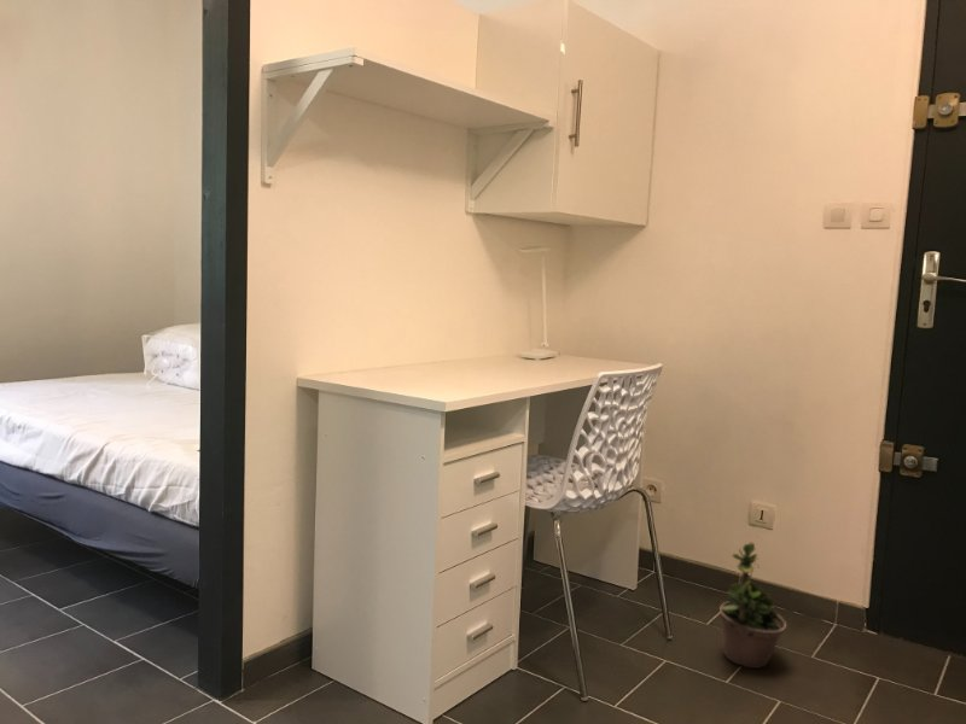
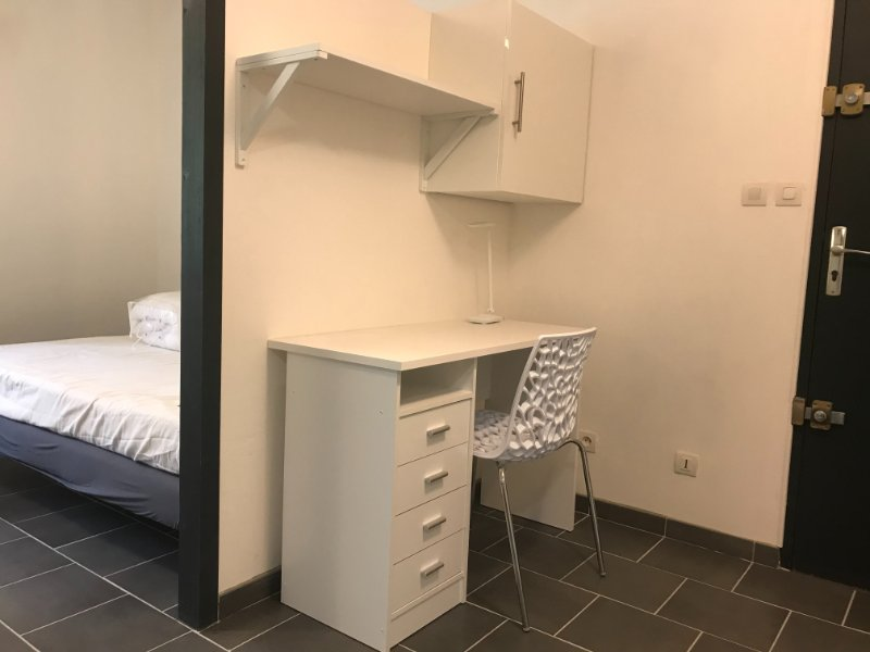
- potted plant (753, 600)
